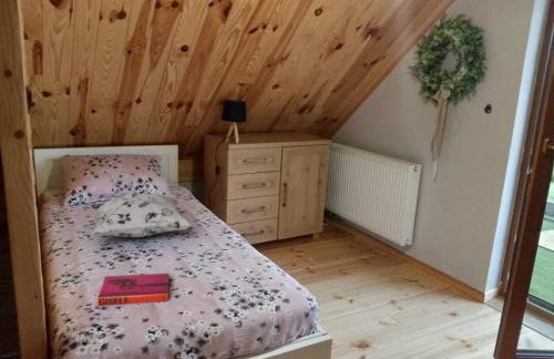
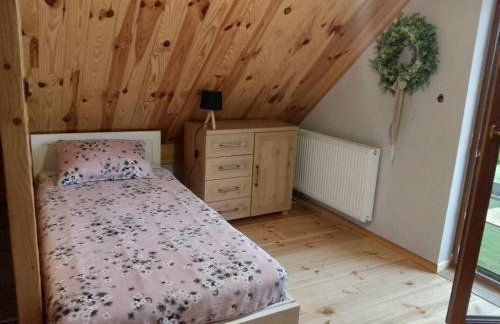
- decorative pillow (138, 214)
- hardback book (135, 288)
